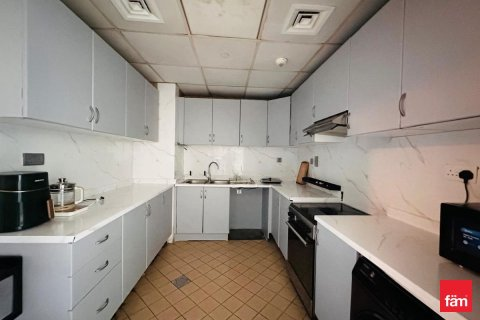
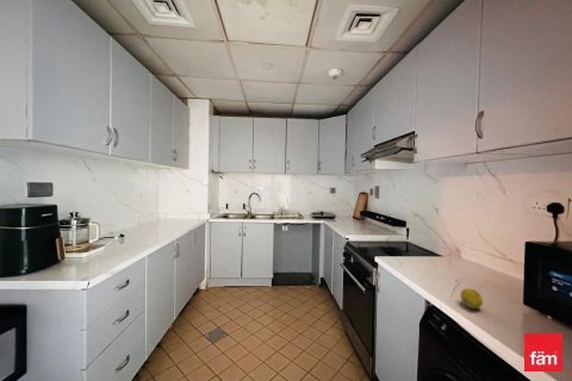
+ fruit (471, 298)
